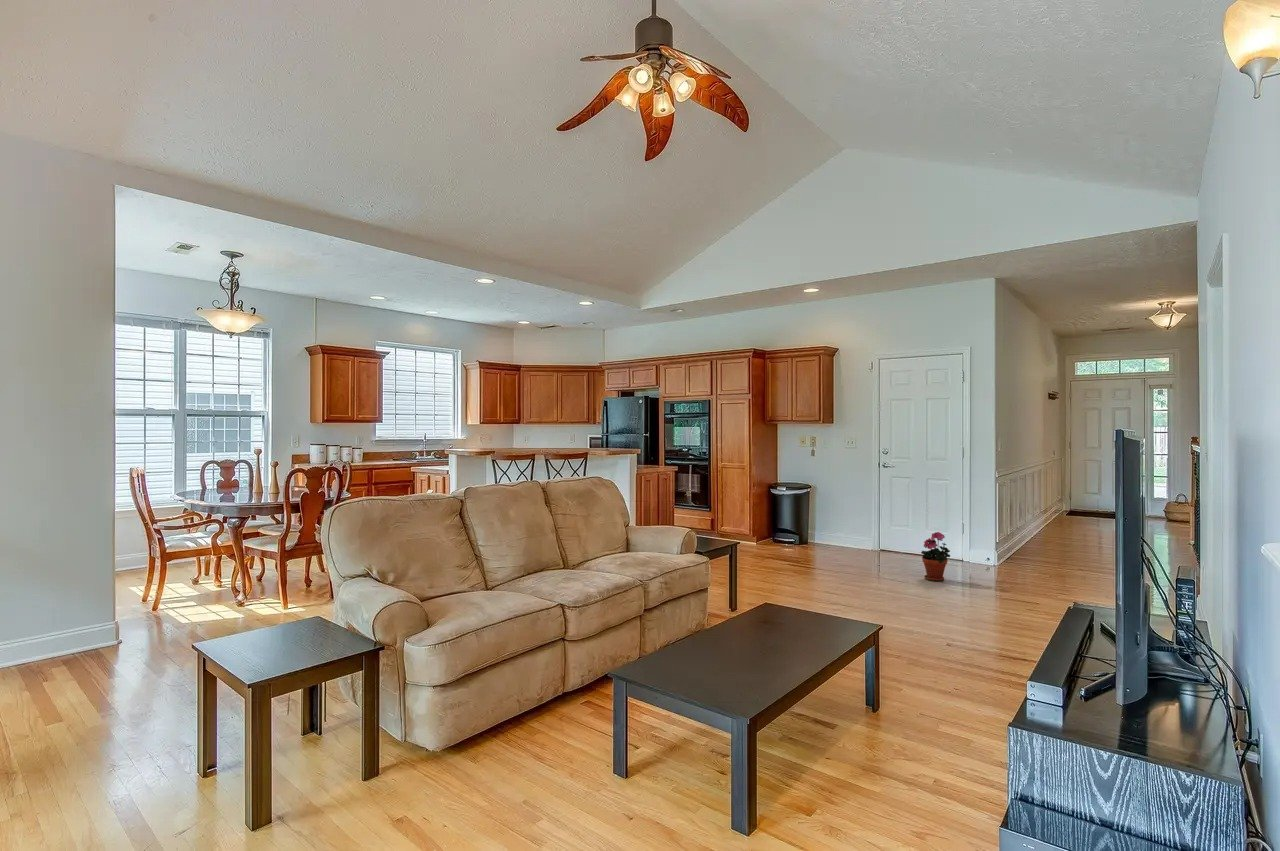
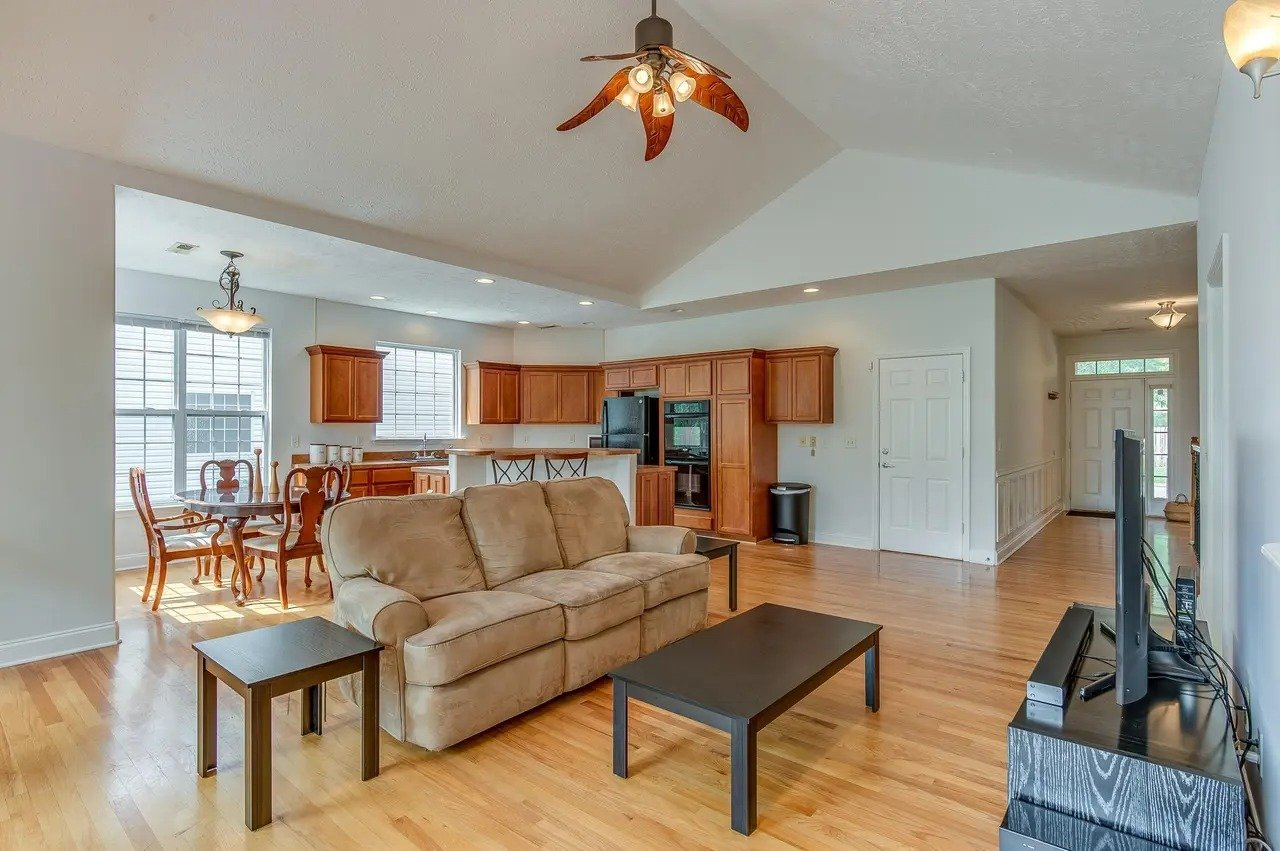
- potted plant (935, 555)
